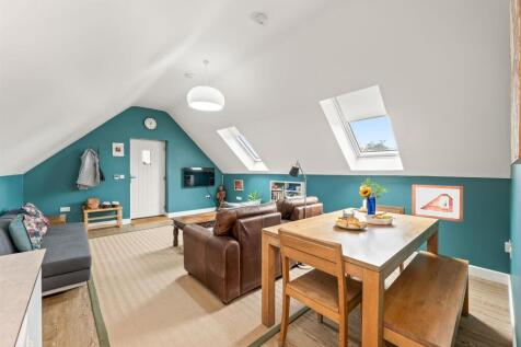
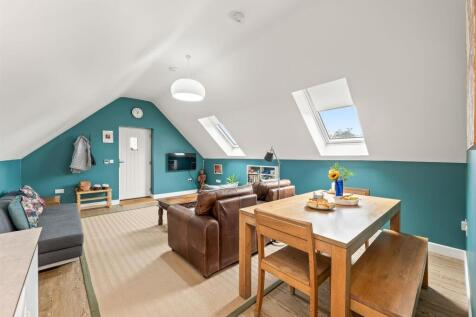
- picture frame (436, 201)
